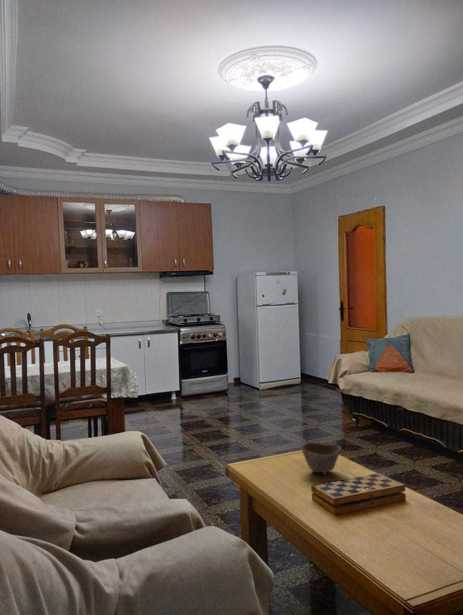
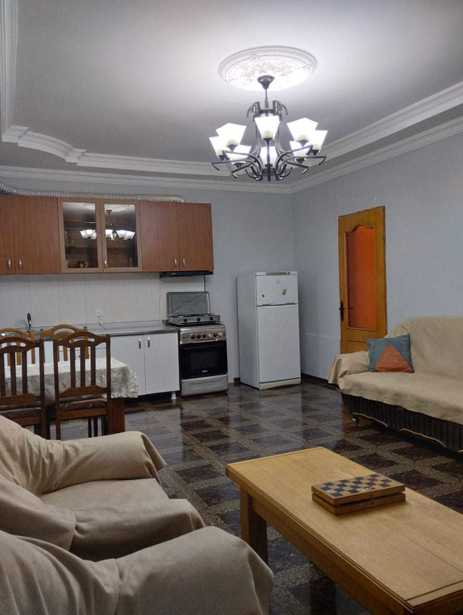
- bowl (321, 460)
